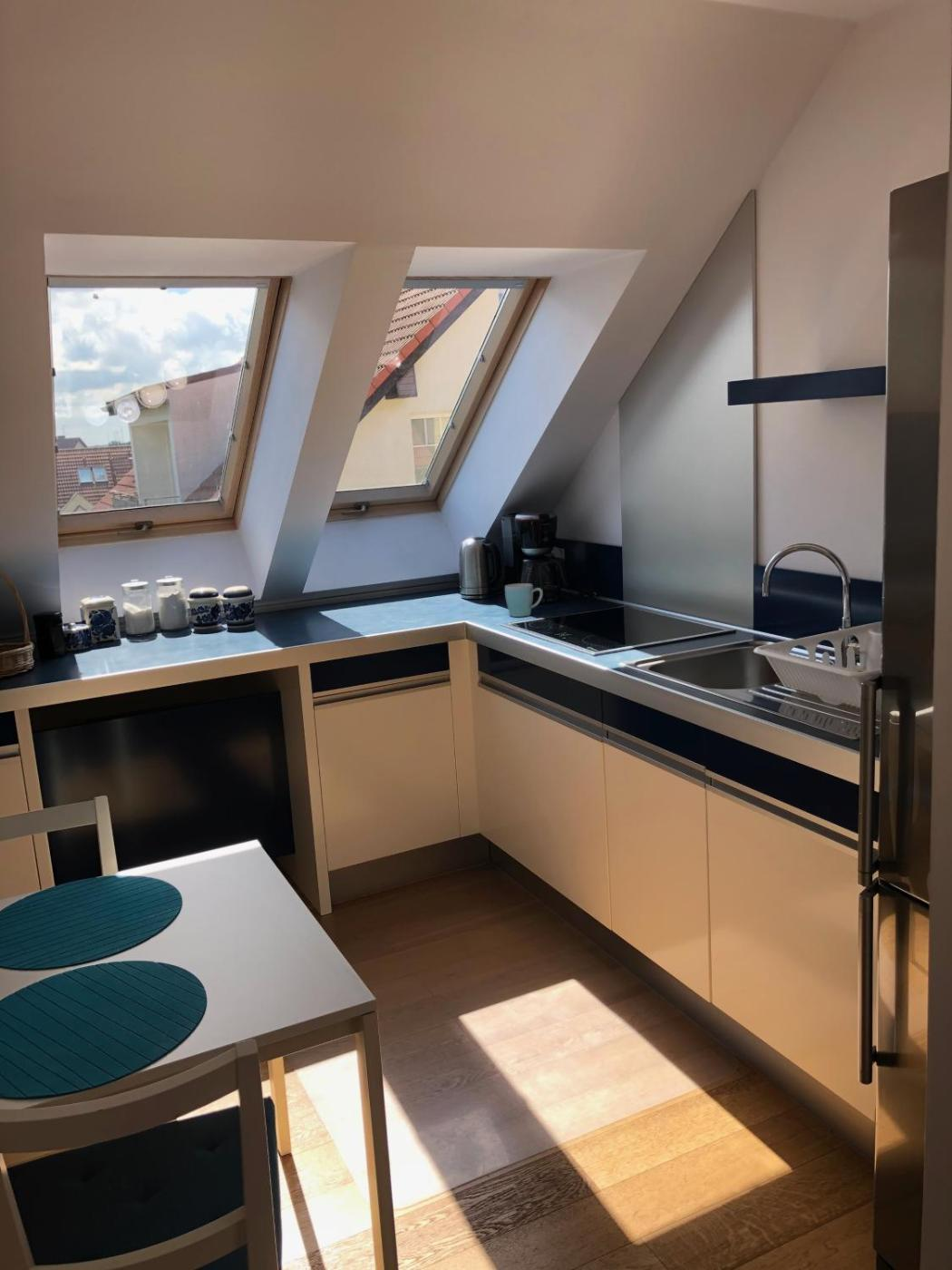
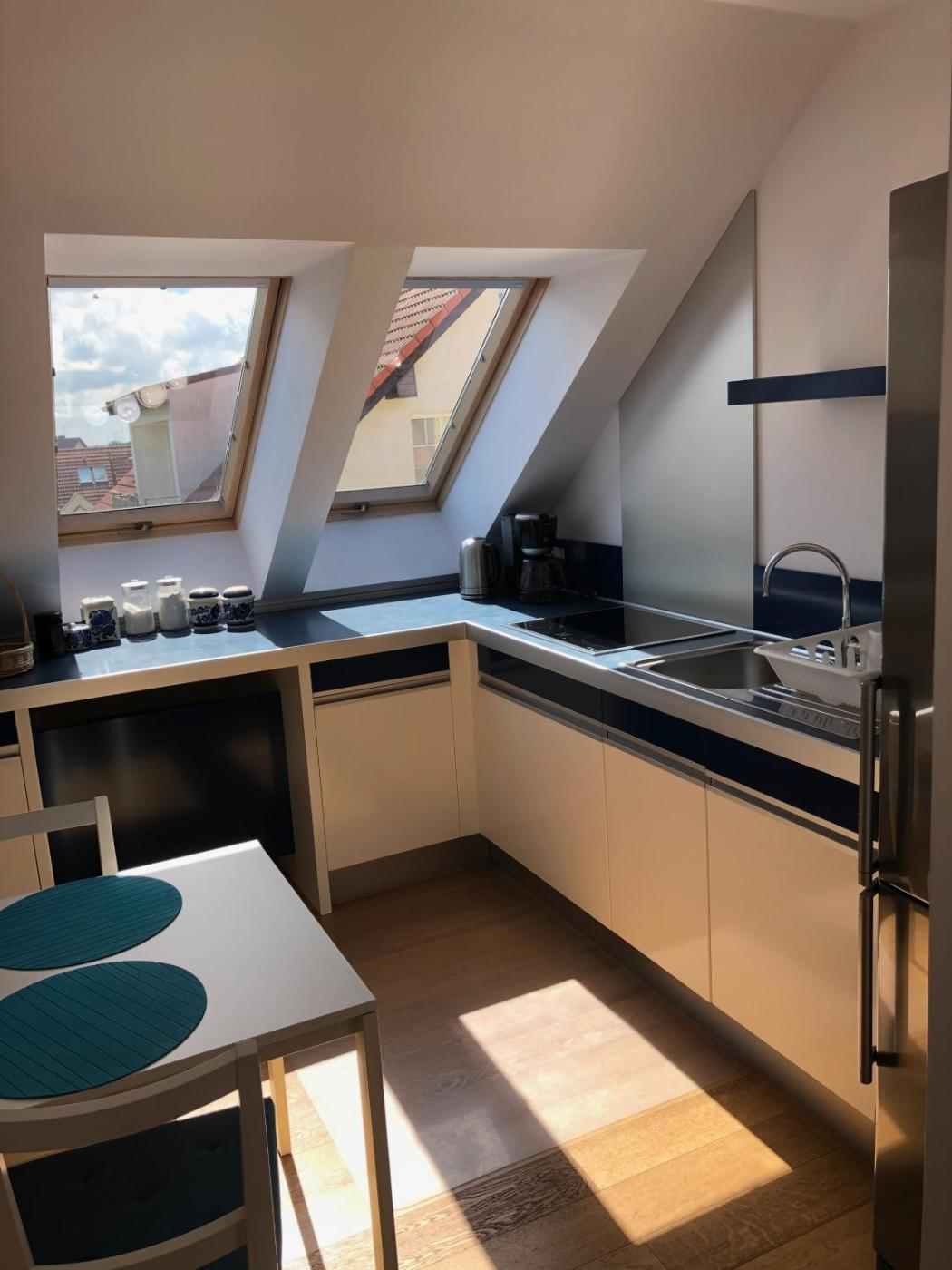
- mug (524, 600)
